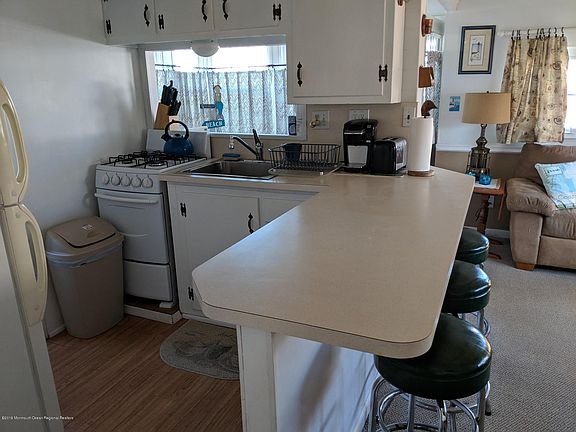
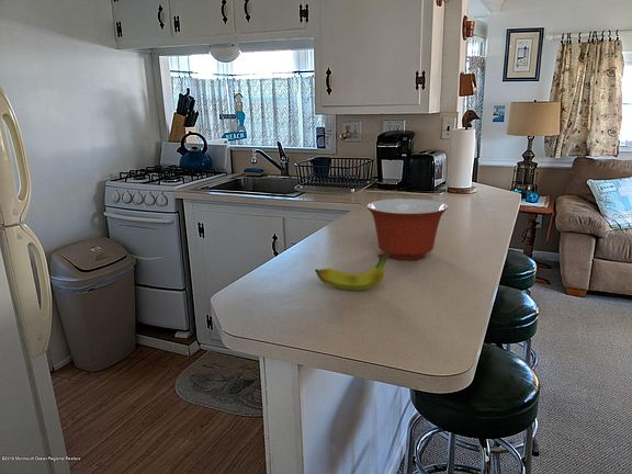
+ mixing bowl (406, 229)
+ fruit (352, 273)
